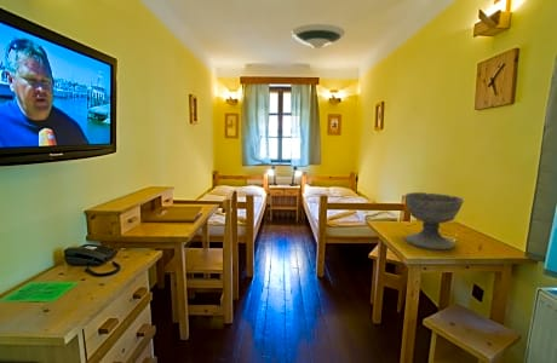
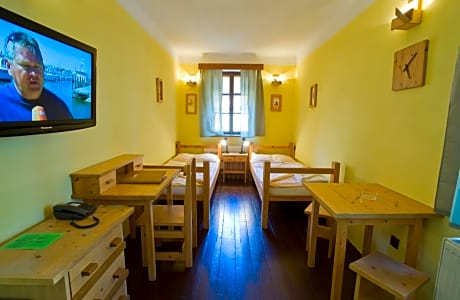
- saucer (317, 40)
- bowl (431, 219)
